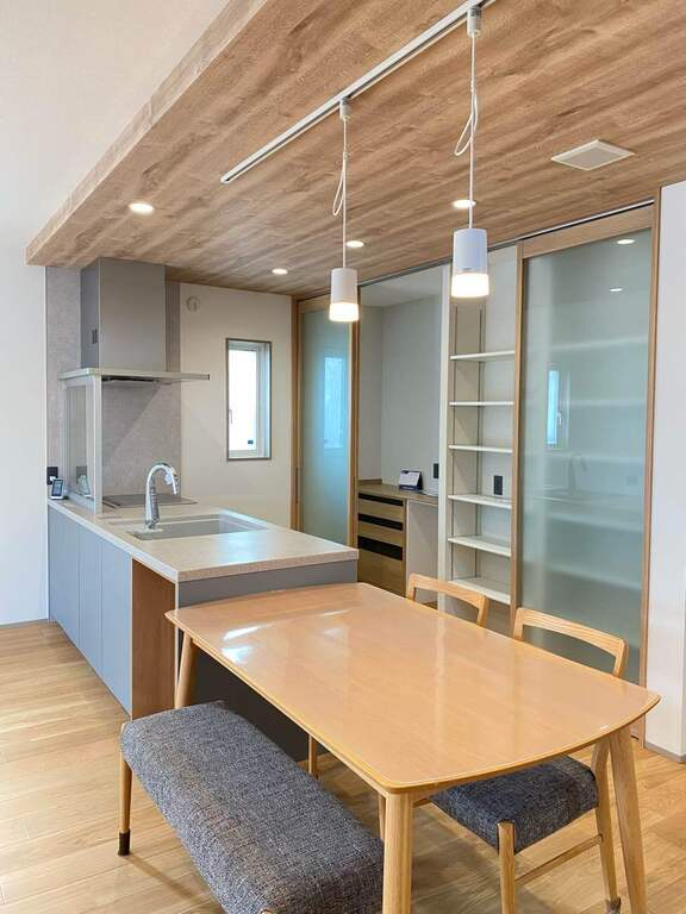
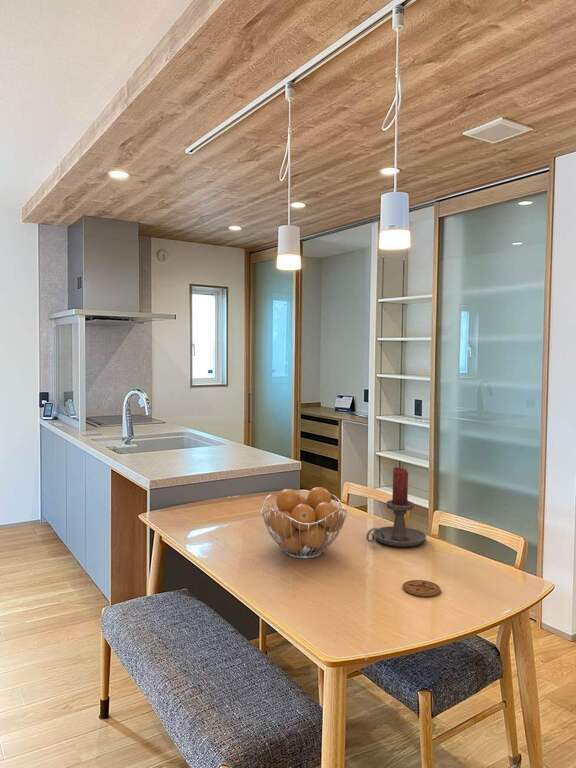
+ fruit basket (303, 520)
+ candle holder (394, 505)
+ coaster (421, 588)
